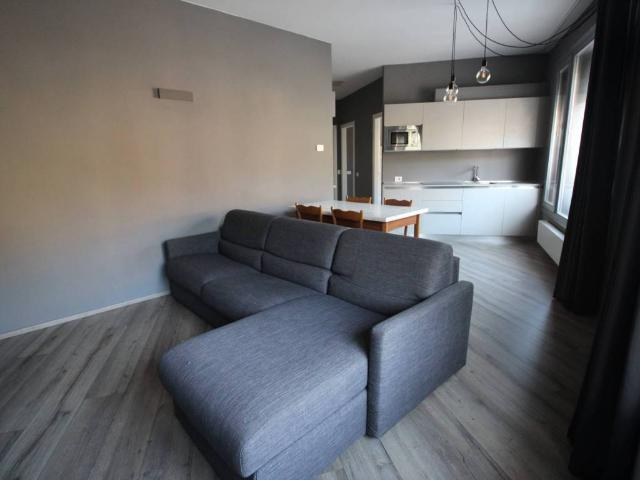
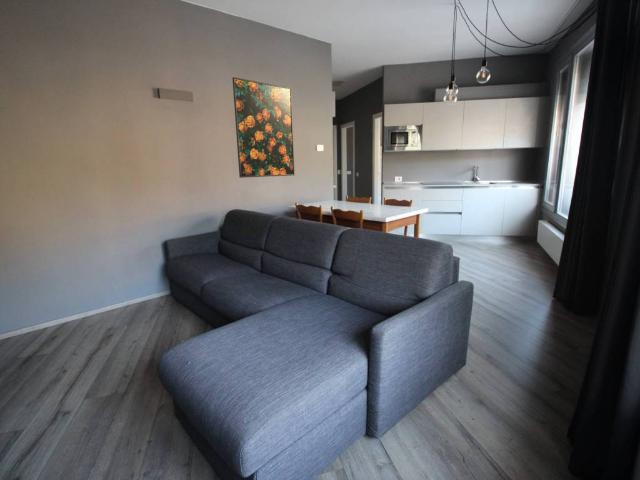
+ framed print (266, 131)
